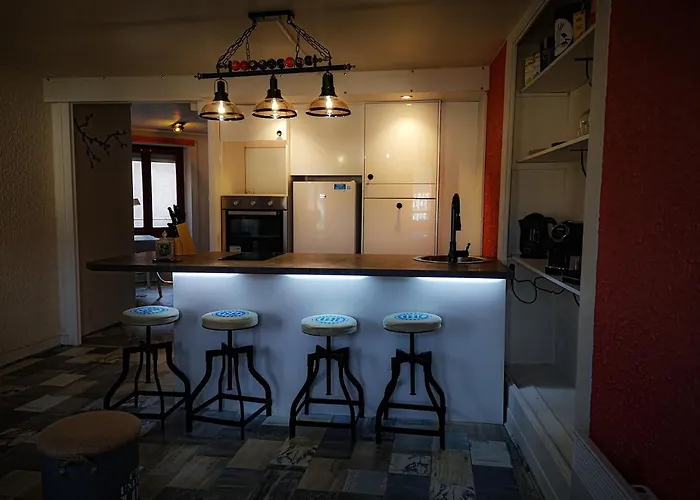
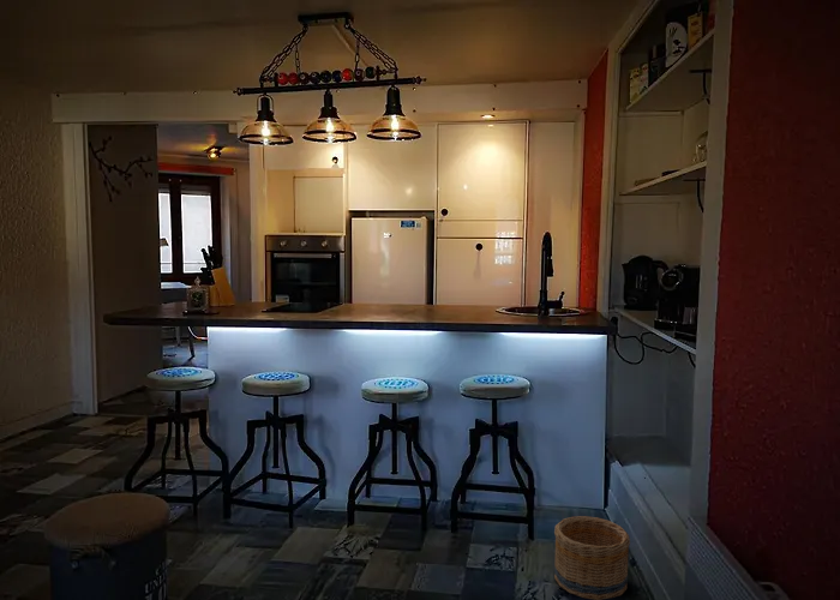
+ basket (590, 556)
